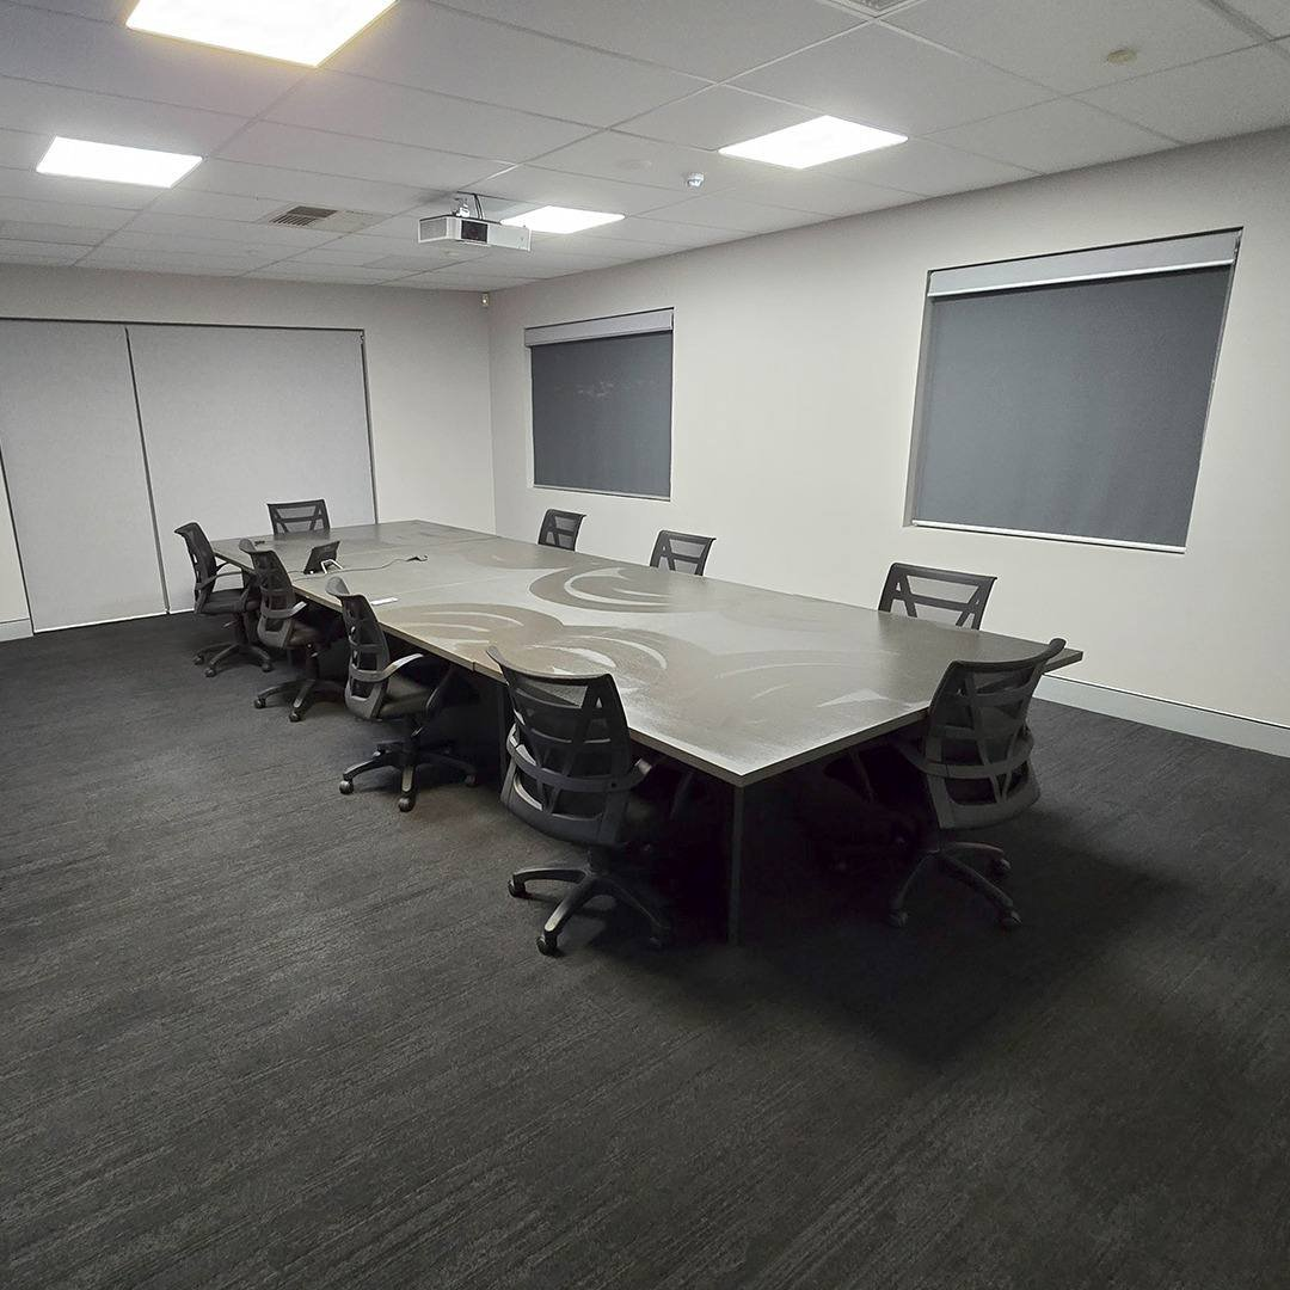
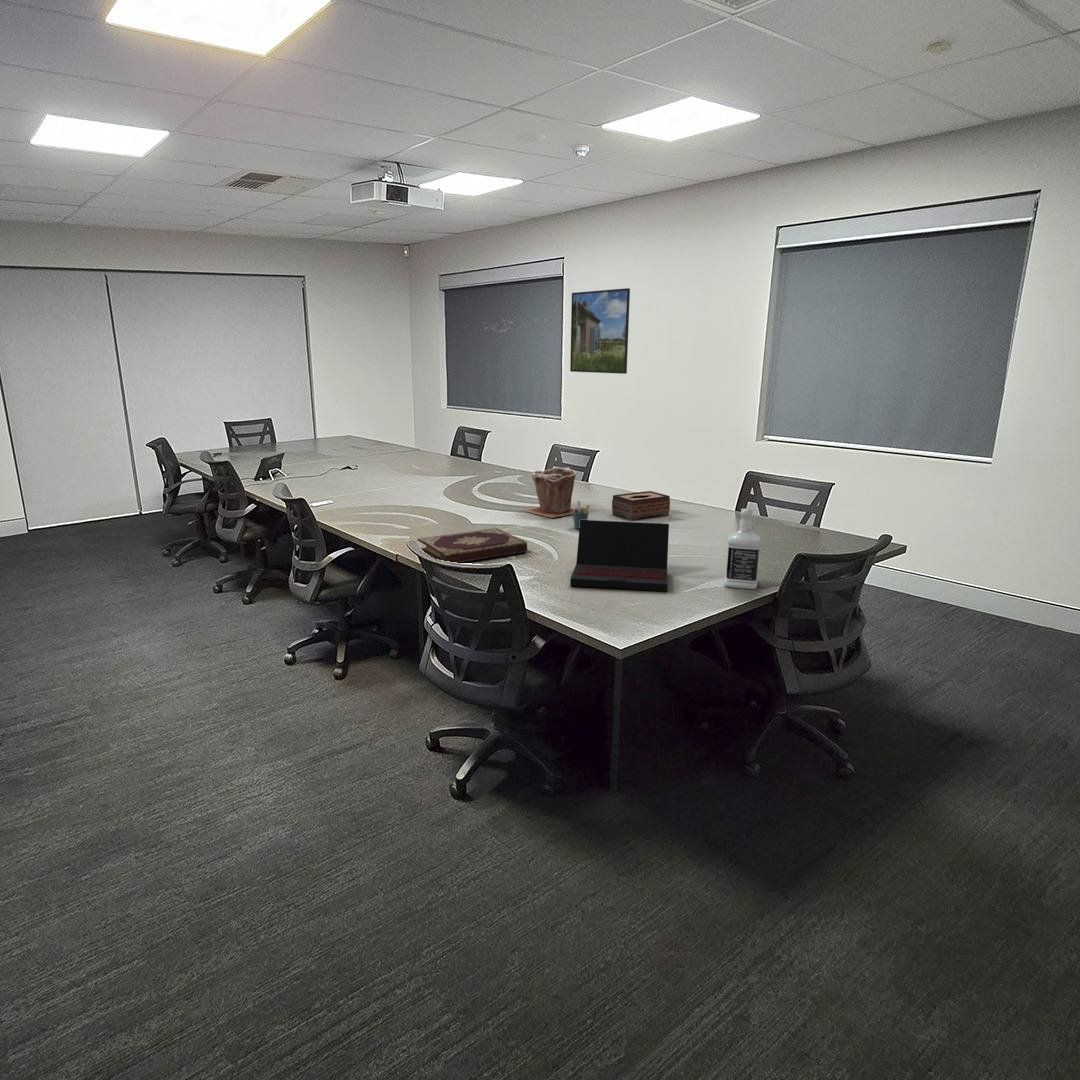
+ bottle (743, 547)
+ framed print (598, 332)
+ plant pot (553, 491)
+ pen holder (580, 515)
+ tissue box (640, 505)
+ laptop (621, 553)
+ book (472, 545)
